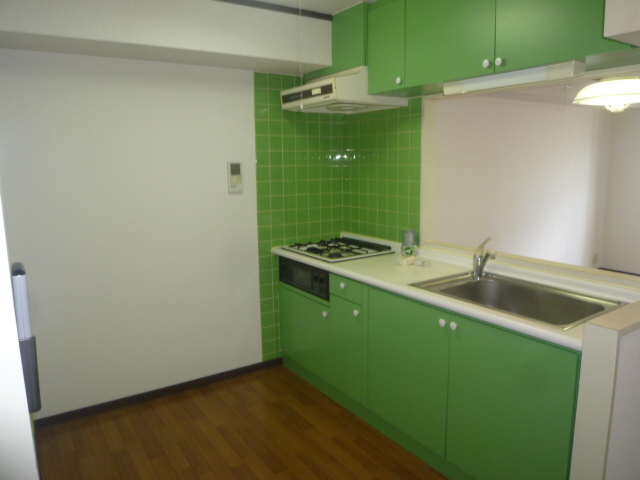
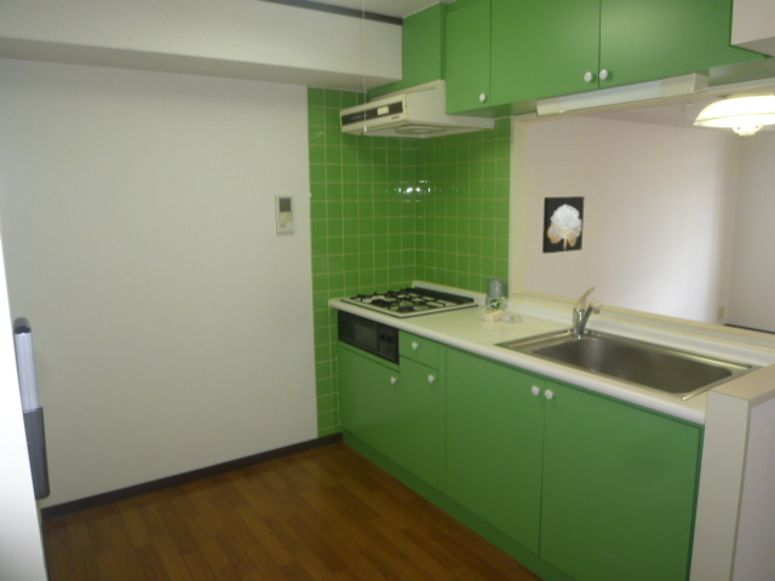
+ wall art (563, 224)
